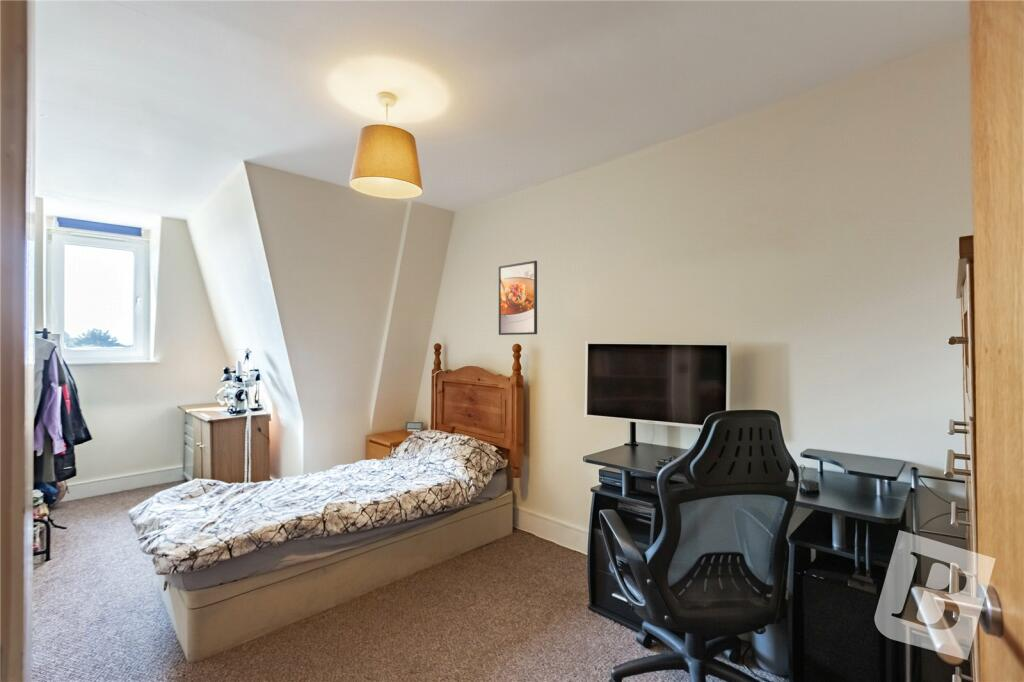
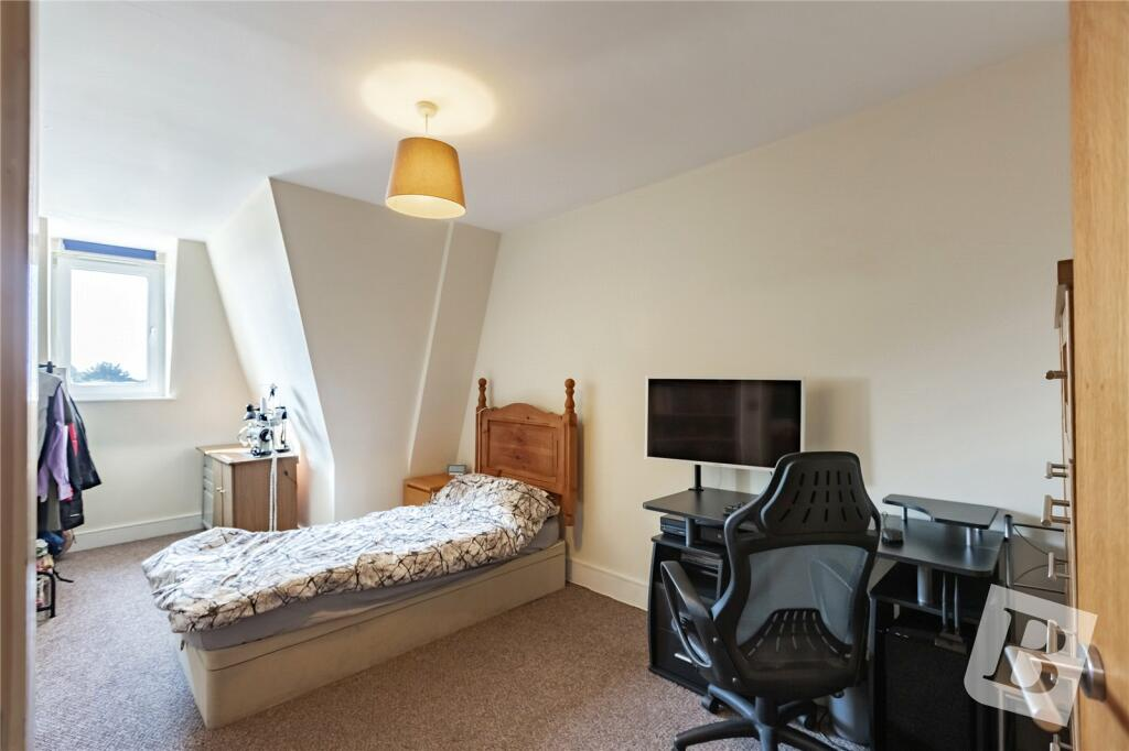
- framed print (517, 299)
